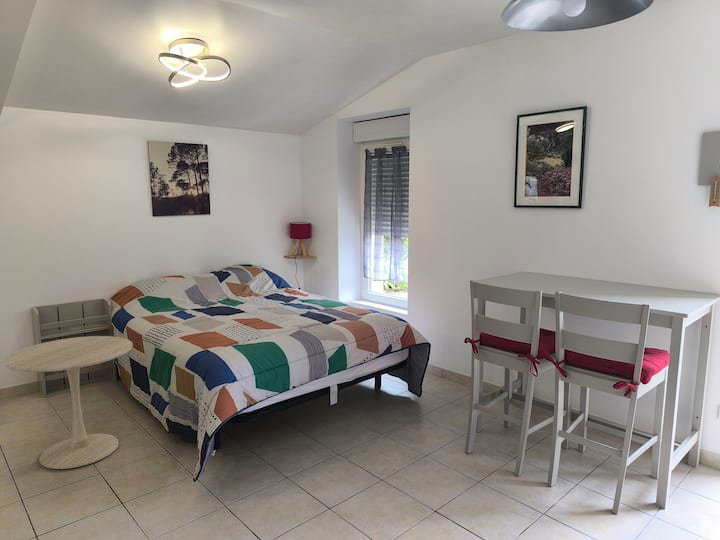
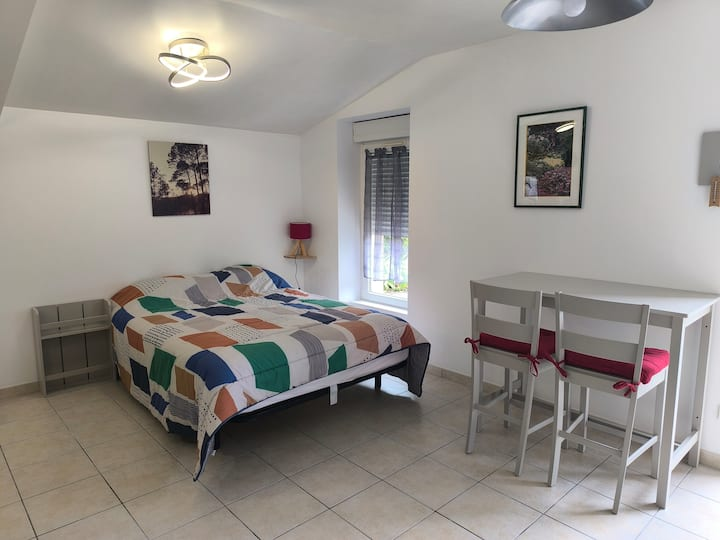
- side table (76, 401)
